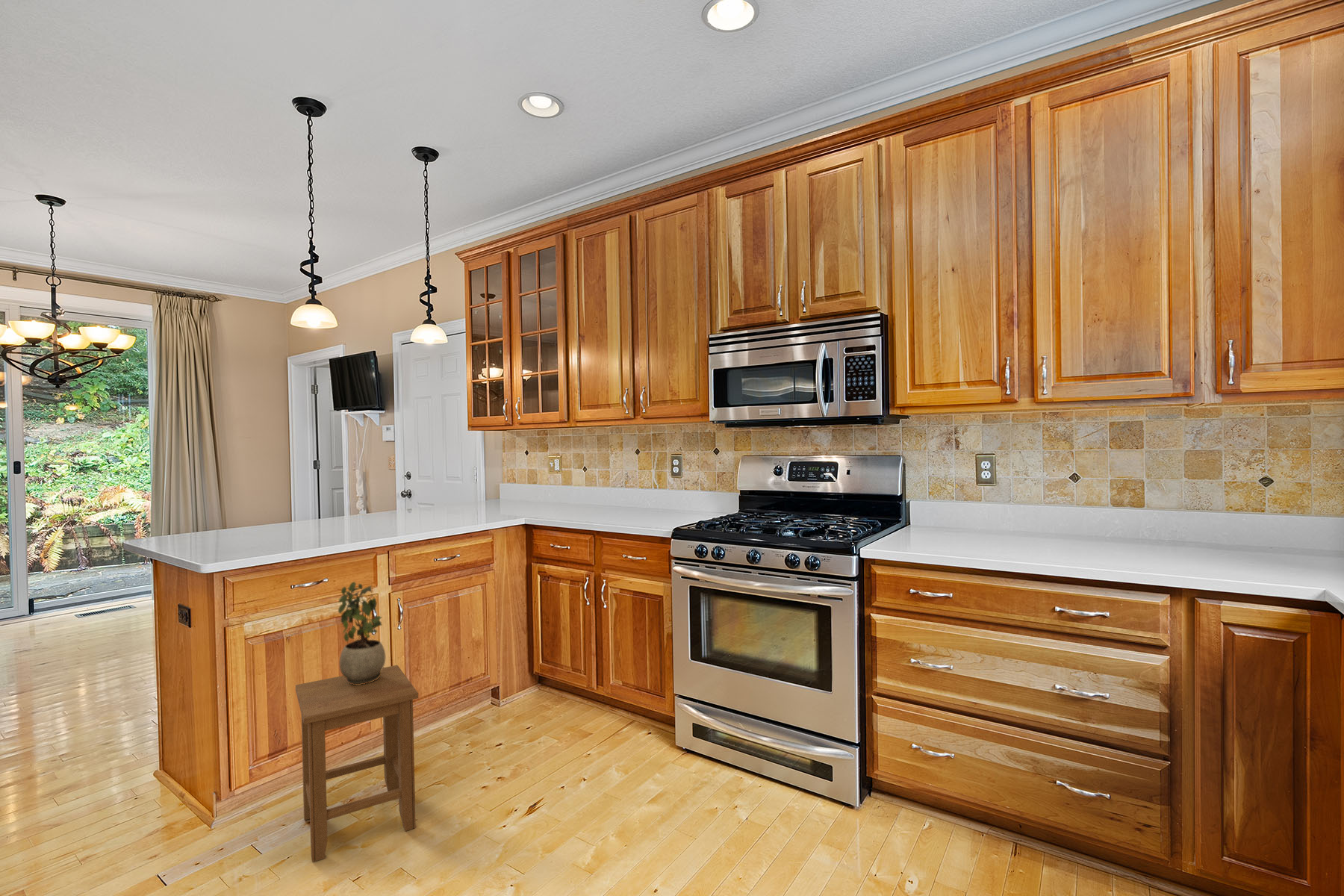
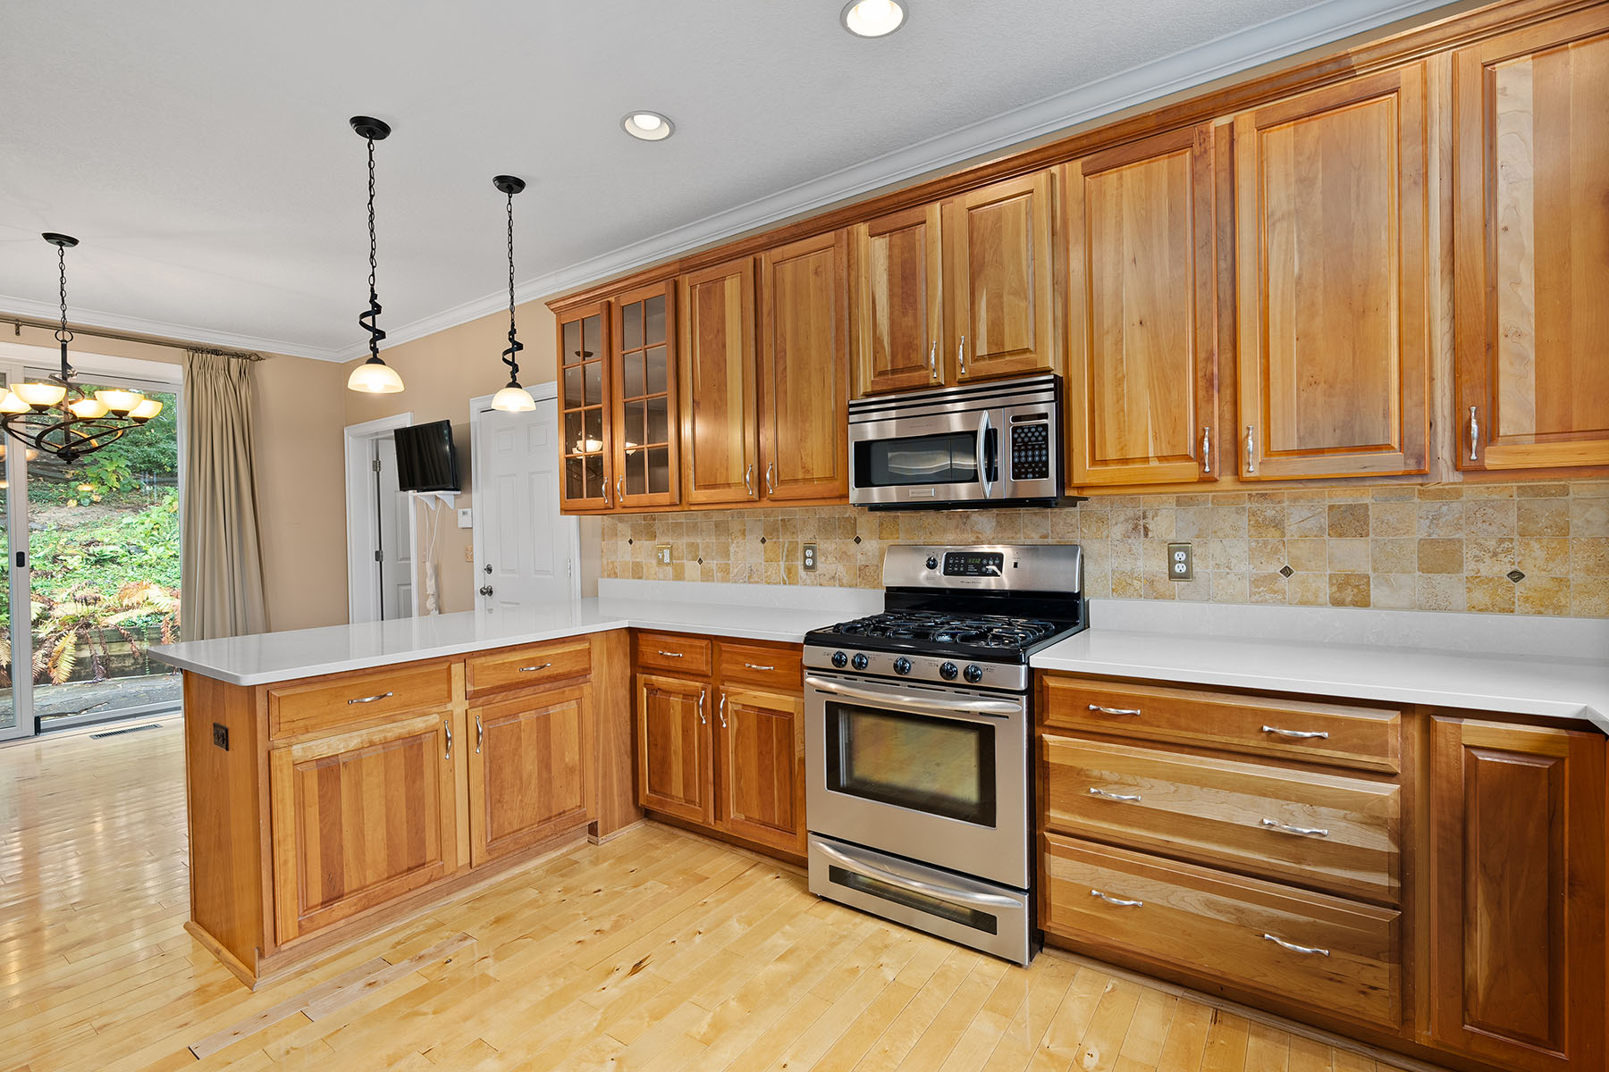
- stool (359, 762)
- potted plant (364, 631)
